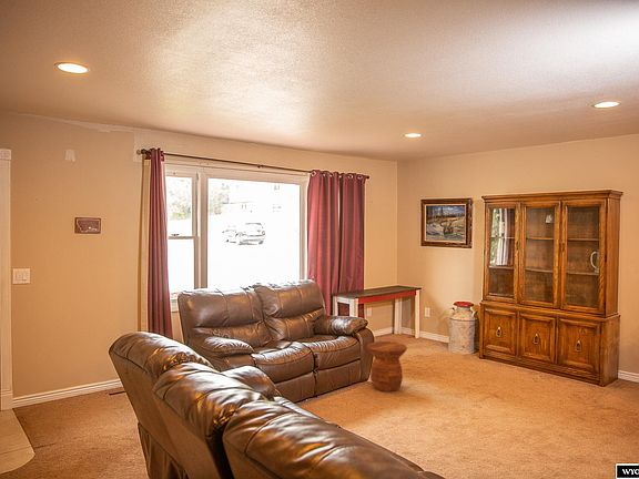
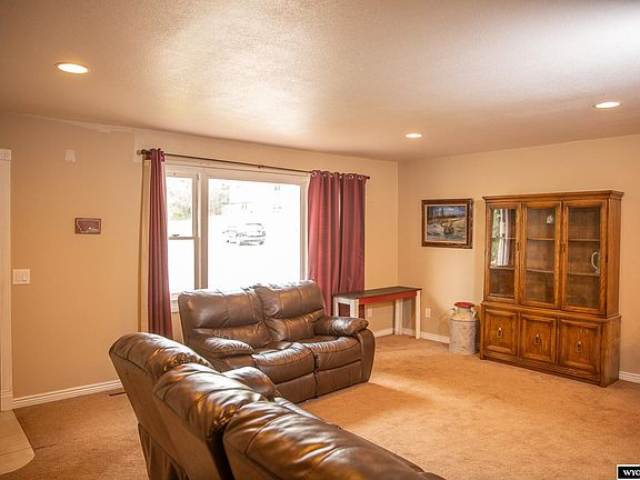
- side table (386, 366)
